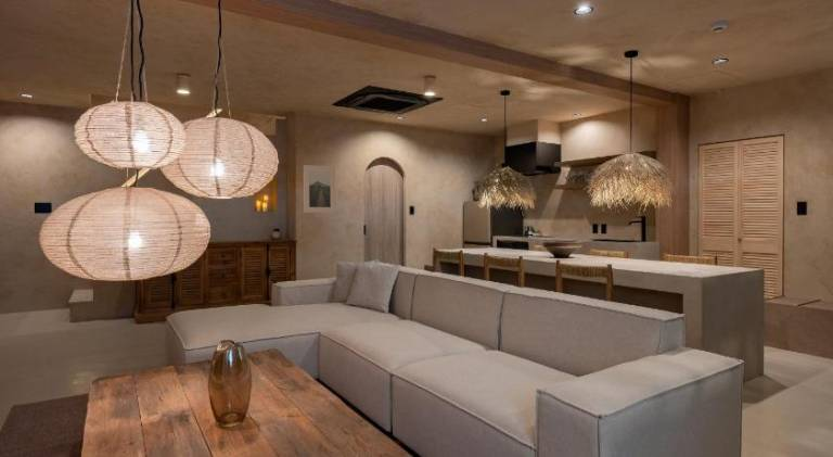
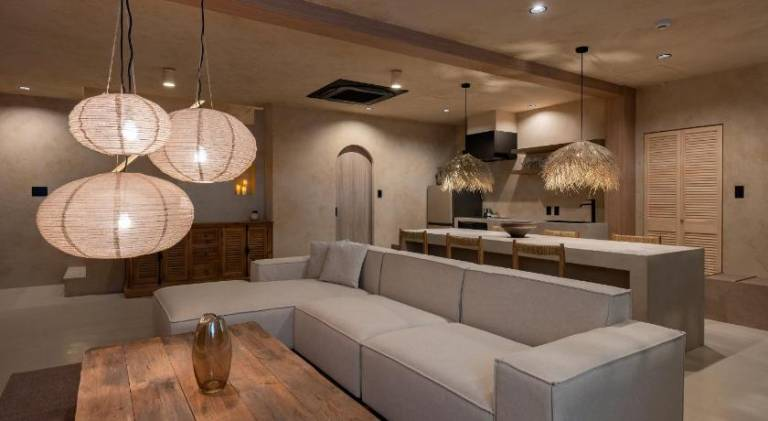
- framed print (319, 189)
